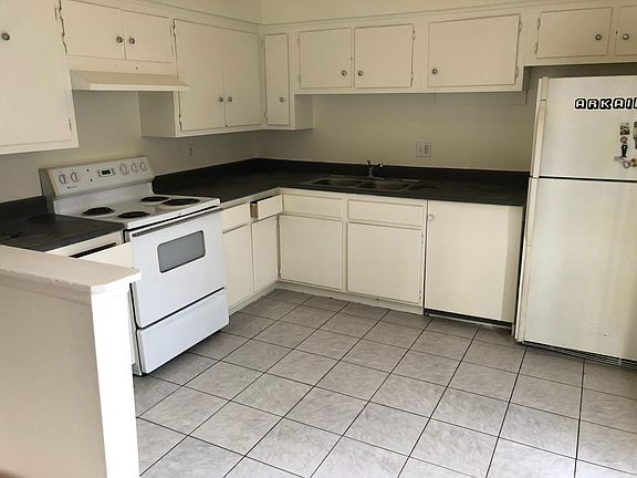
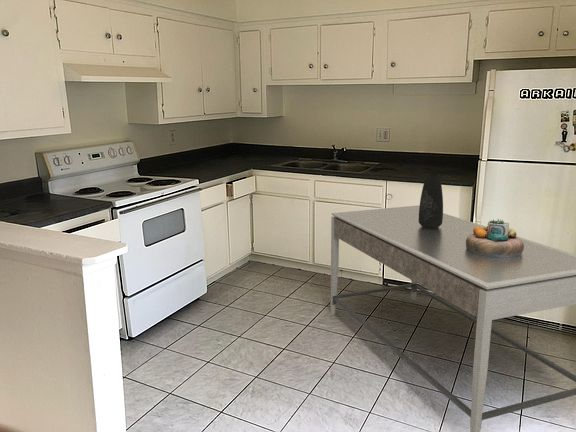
+ vase (431, 200)
+ dining table (439, 295)
+ decorative bowl (495, 234)
